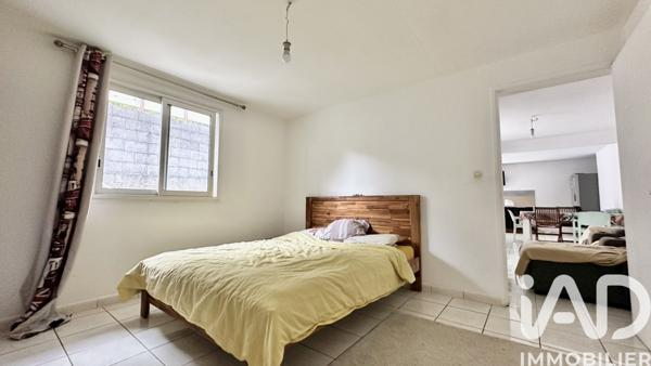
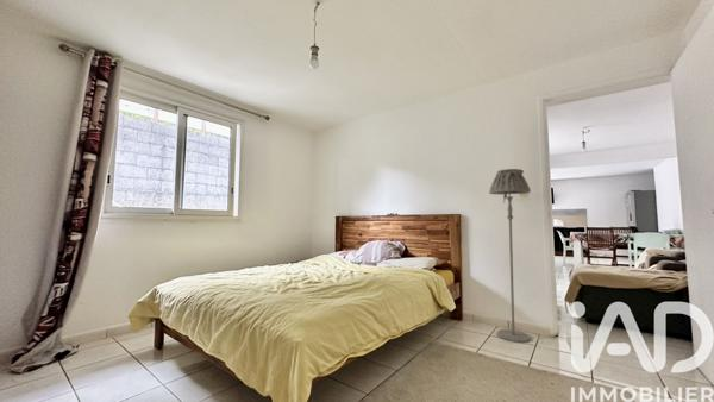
+ floor lamp (511, 251)
